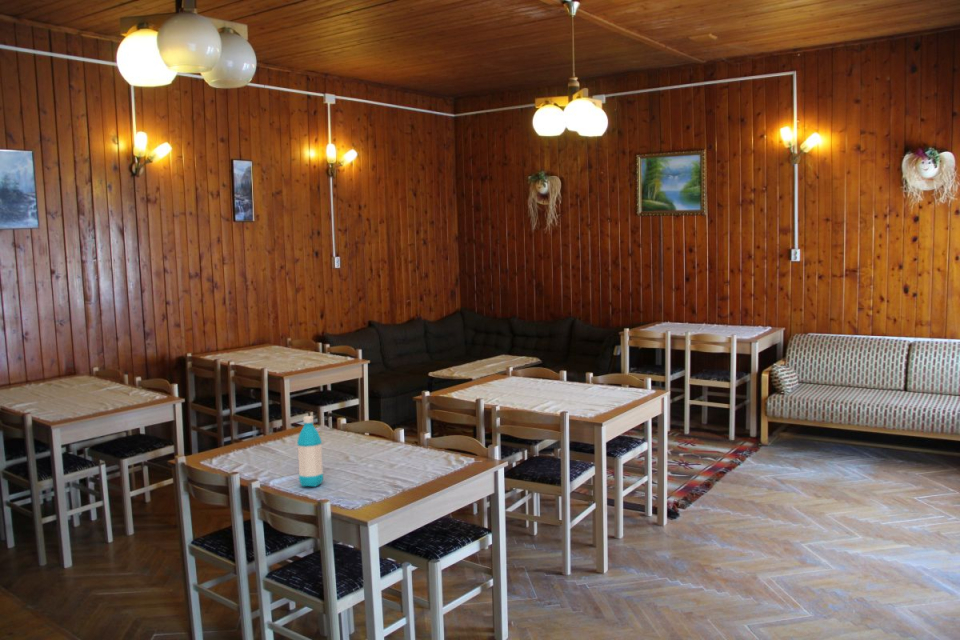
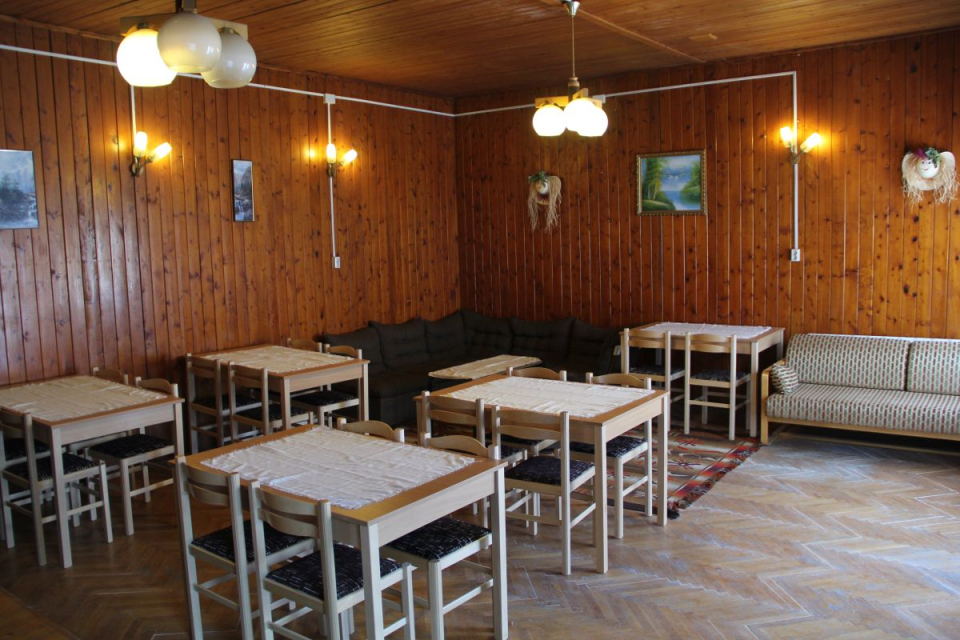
- water bottle (309, 451)
